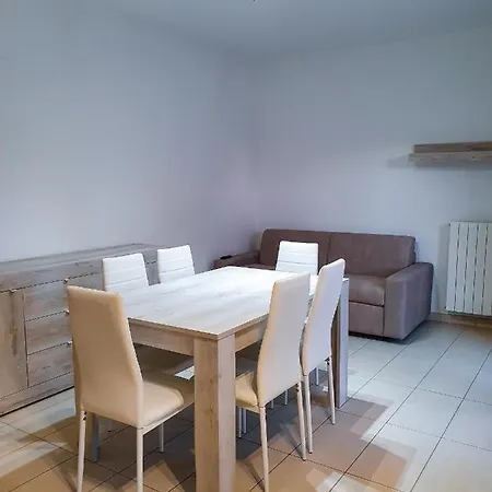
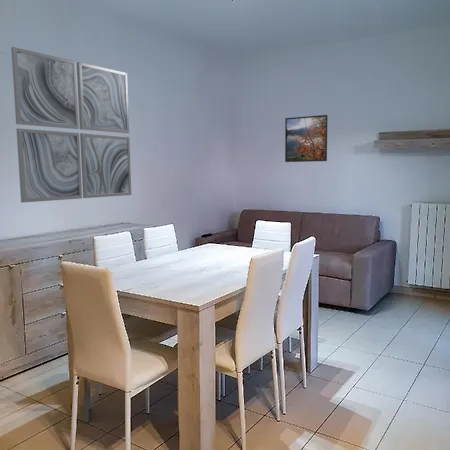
+ wall art (80, 129)
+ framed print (305, 139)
